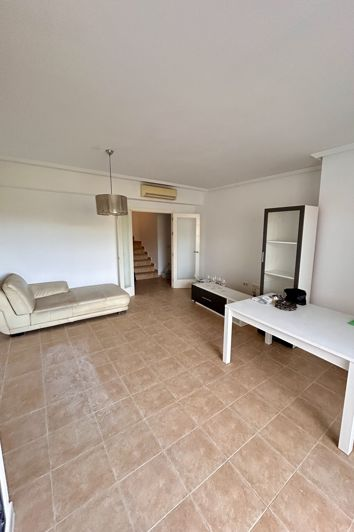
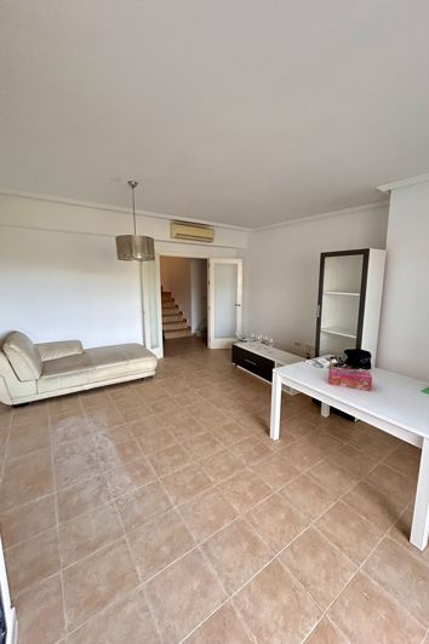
+ tissue box (348, 378)
